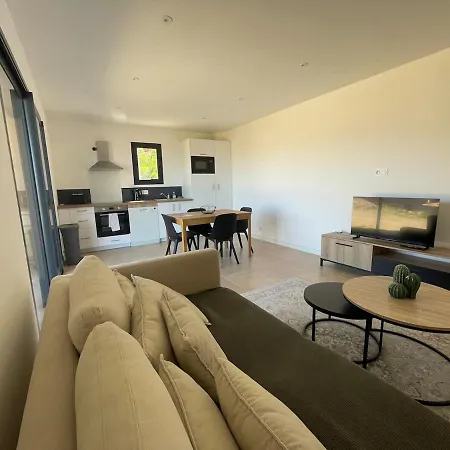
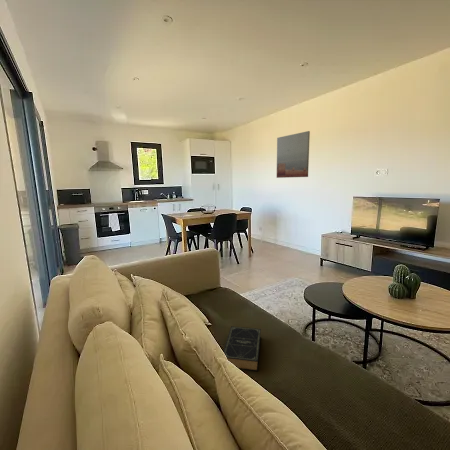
+ book (242, 346)
+ wall art (291, 156)
